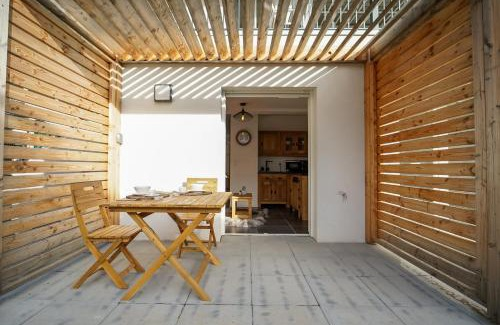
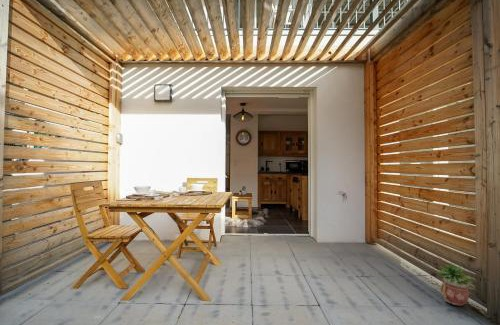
+ potted plant (456, 283)
